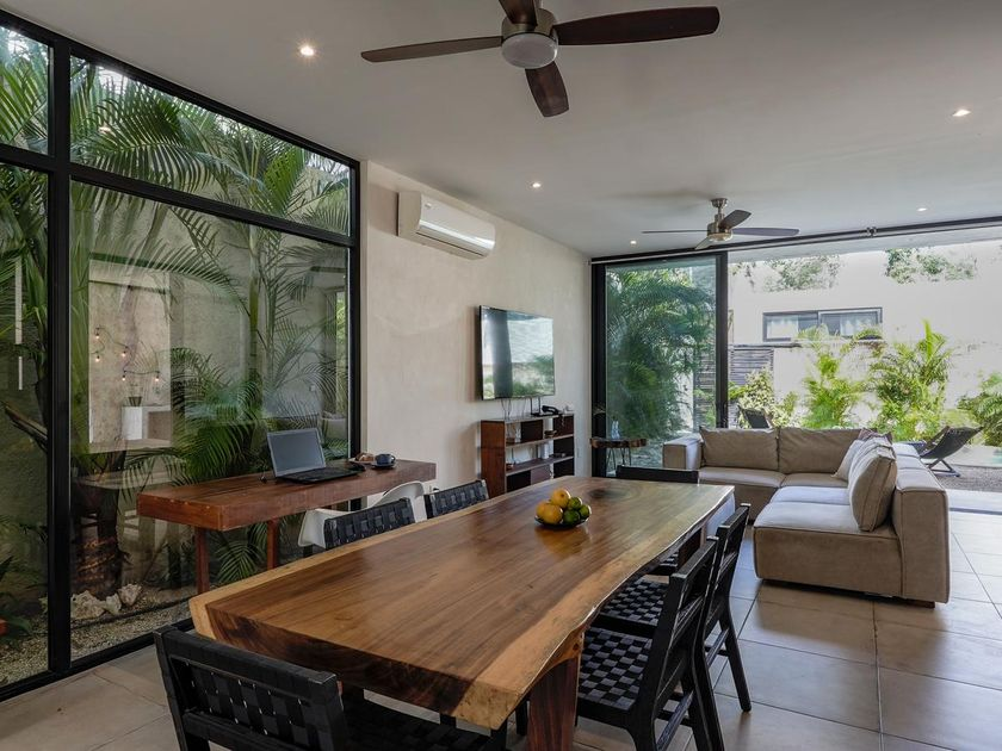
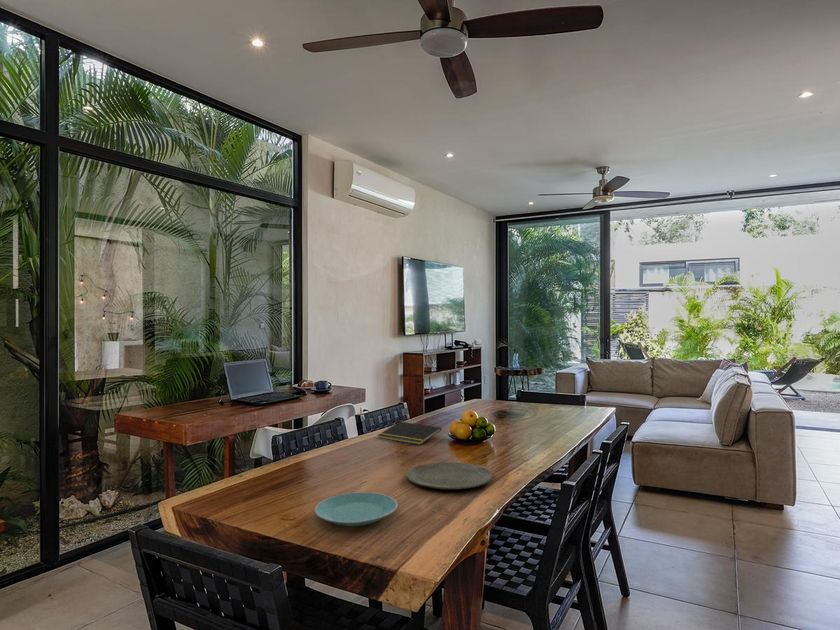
+ notepad (409, 432)
+ plate (449, 476)
+ plate (356, 510)
